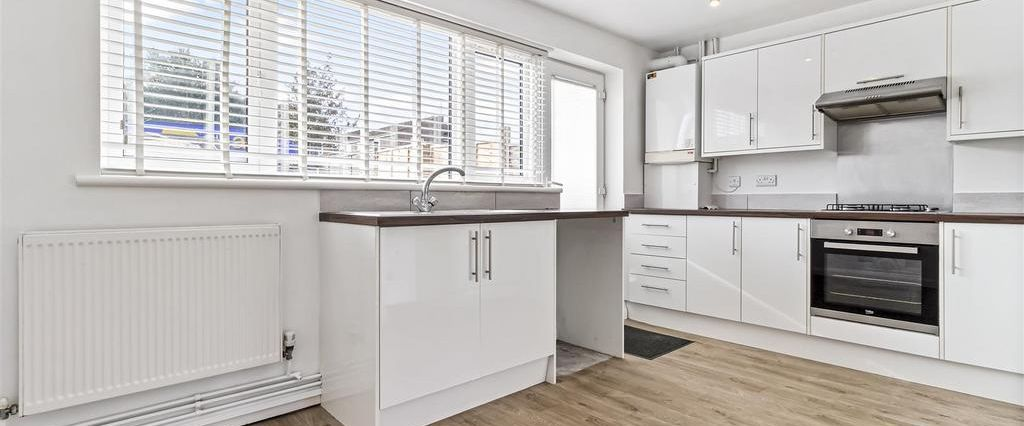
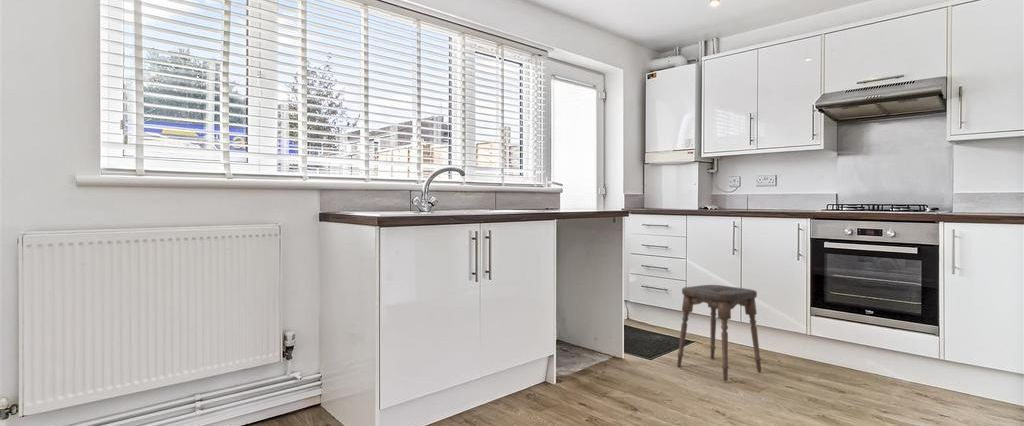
+ stool (715, 329)
